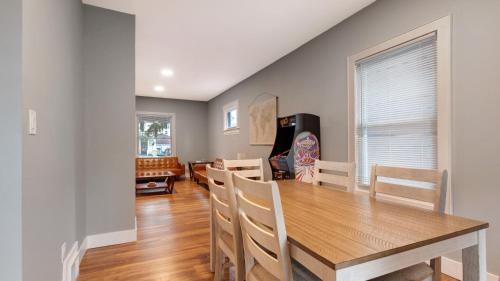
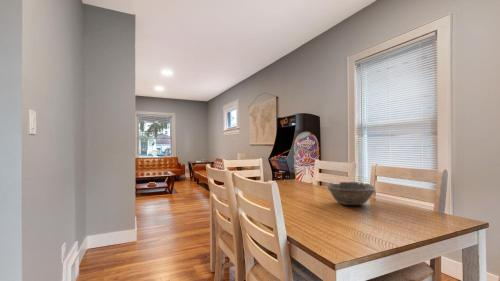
+ bowl (350, 194)
